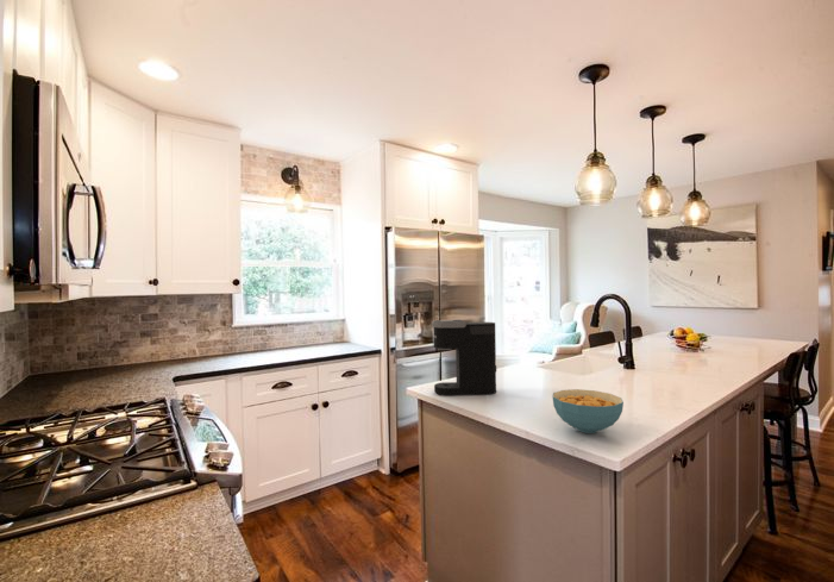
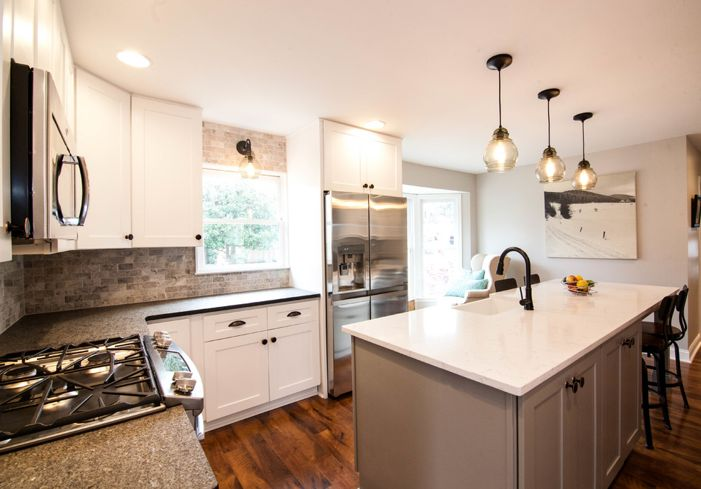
- coffee maker (464, 356)
- cereal bowl (587, 413)
